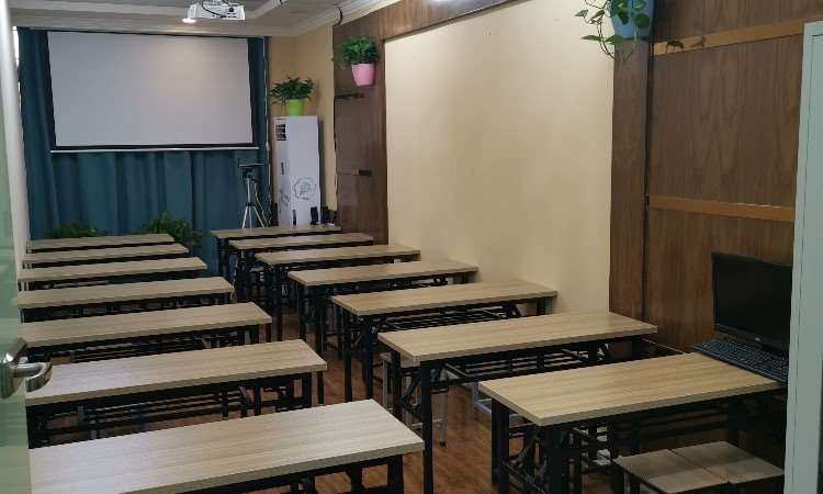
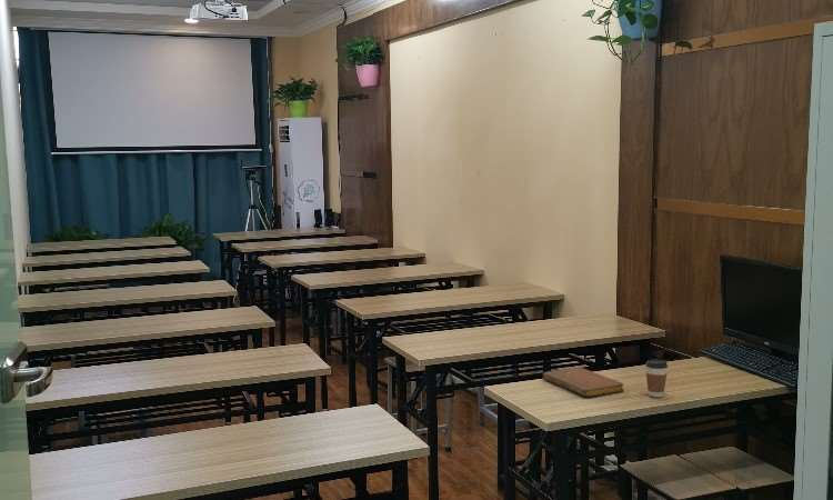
+ coffee cup (655, 378)
+ notebook (582, 381)
